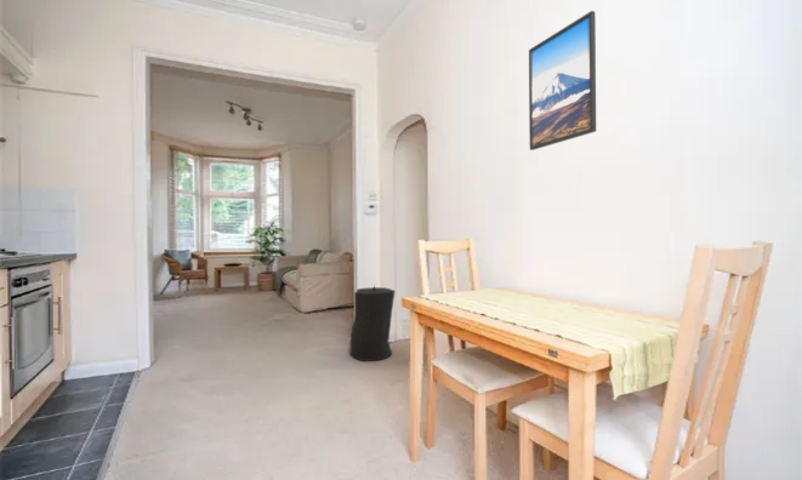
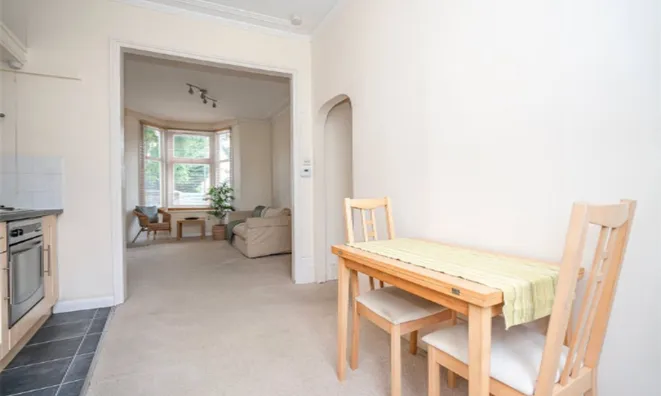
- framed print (559, 86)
- trash can (372, 319)
